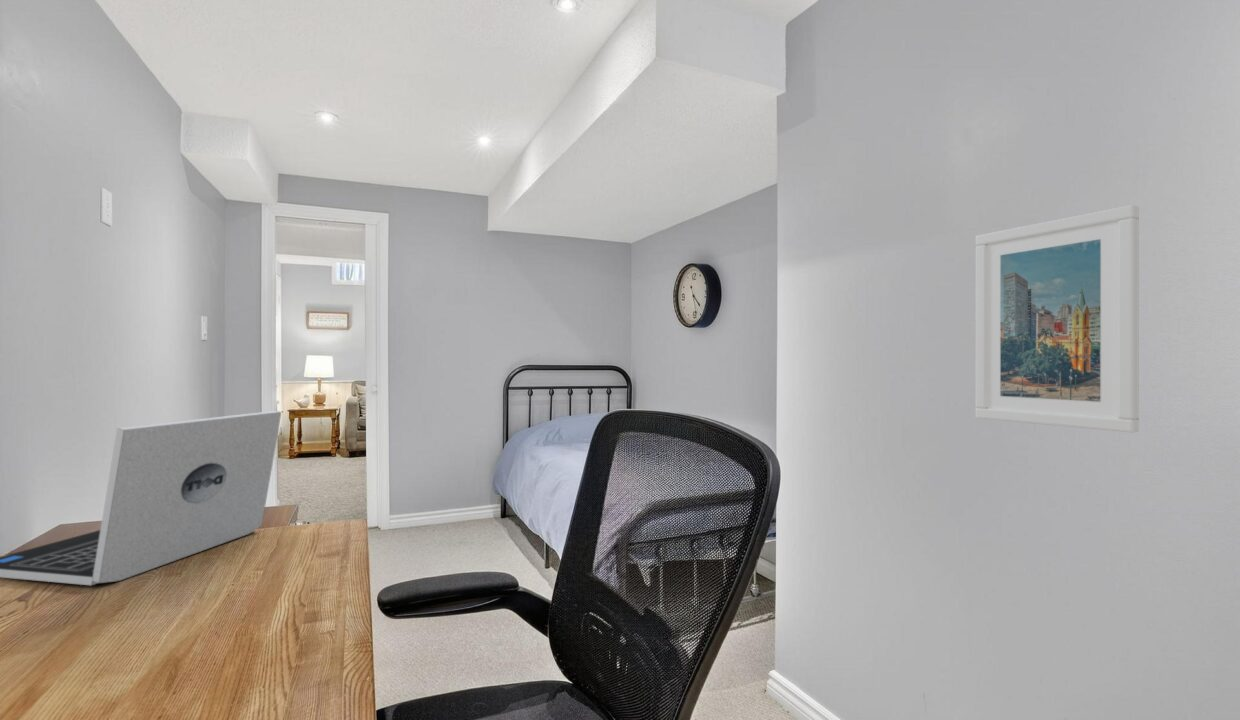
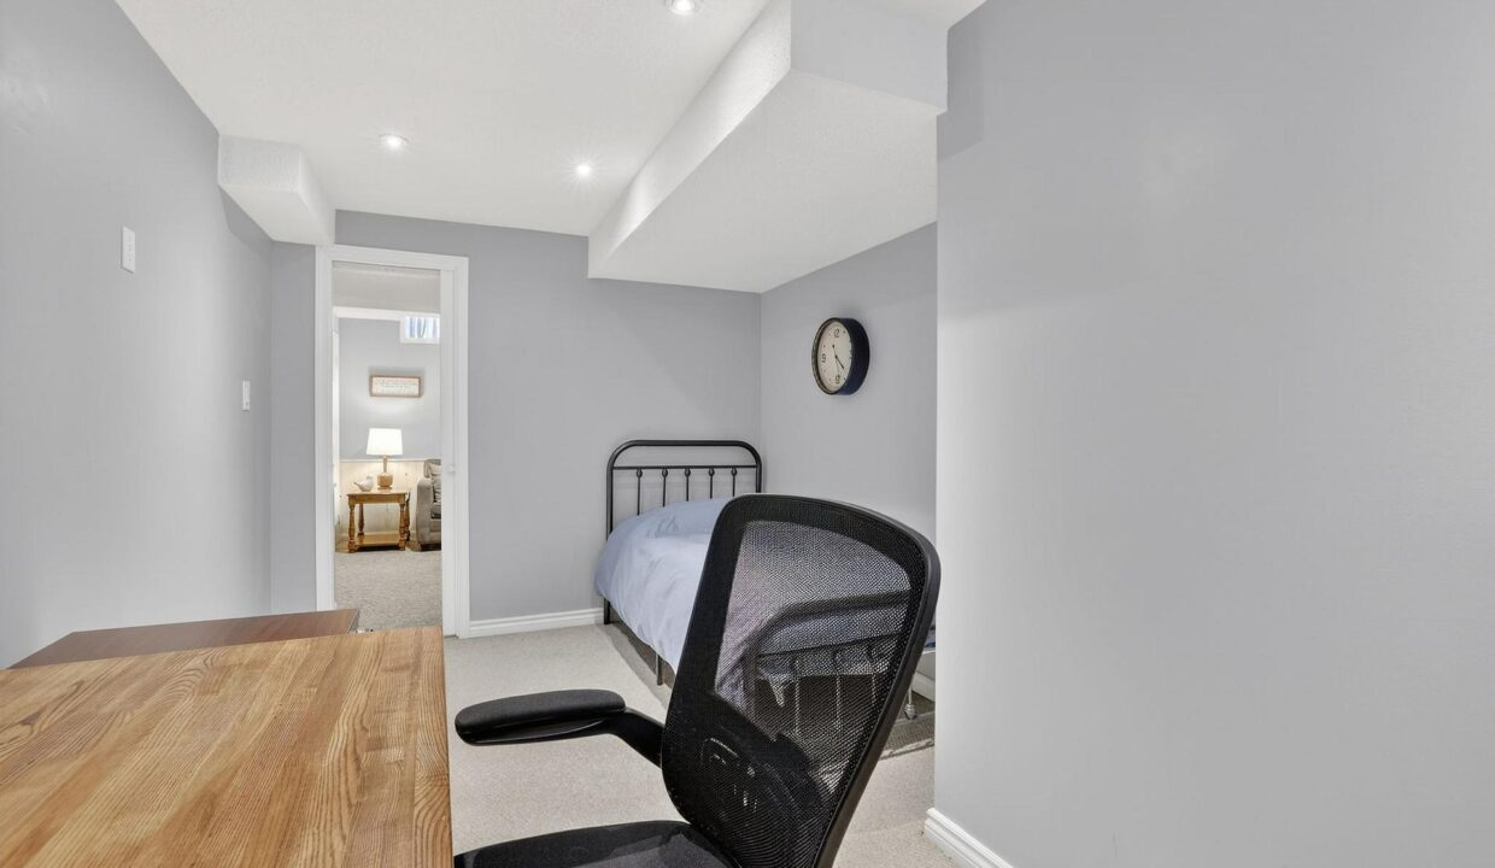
- laptop (142, 483)
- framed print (1048, 323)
